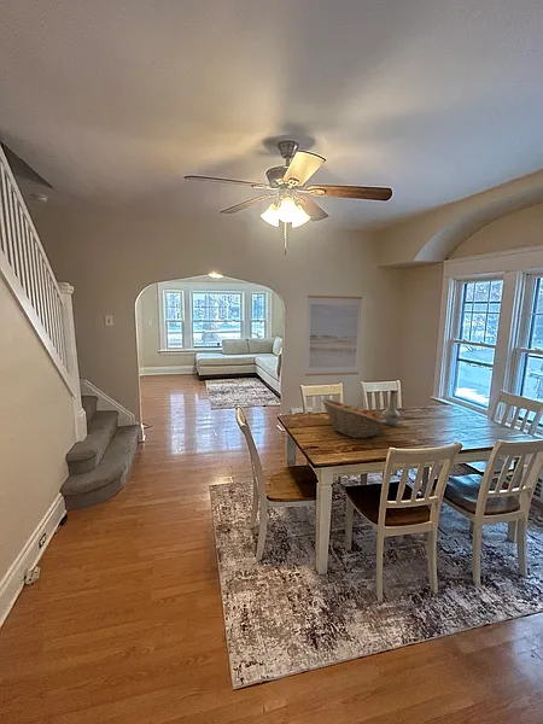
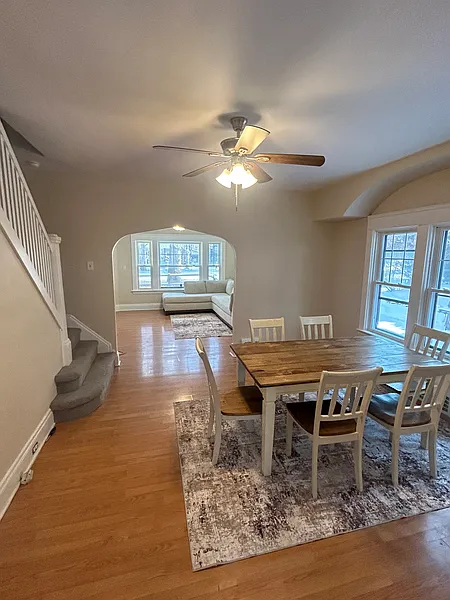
- fruit basket (352, 415)
- vase (391, 407)
- wall art (333, 335)
